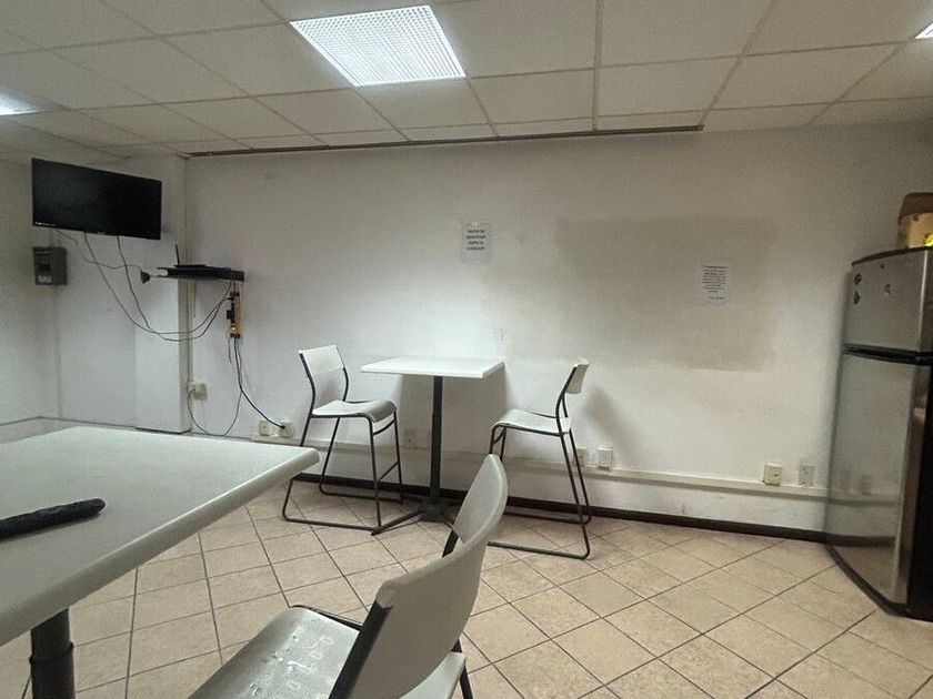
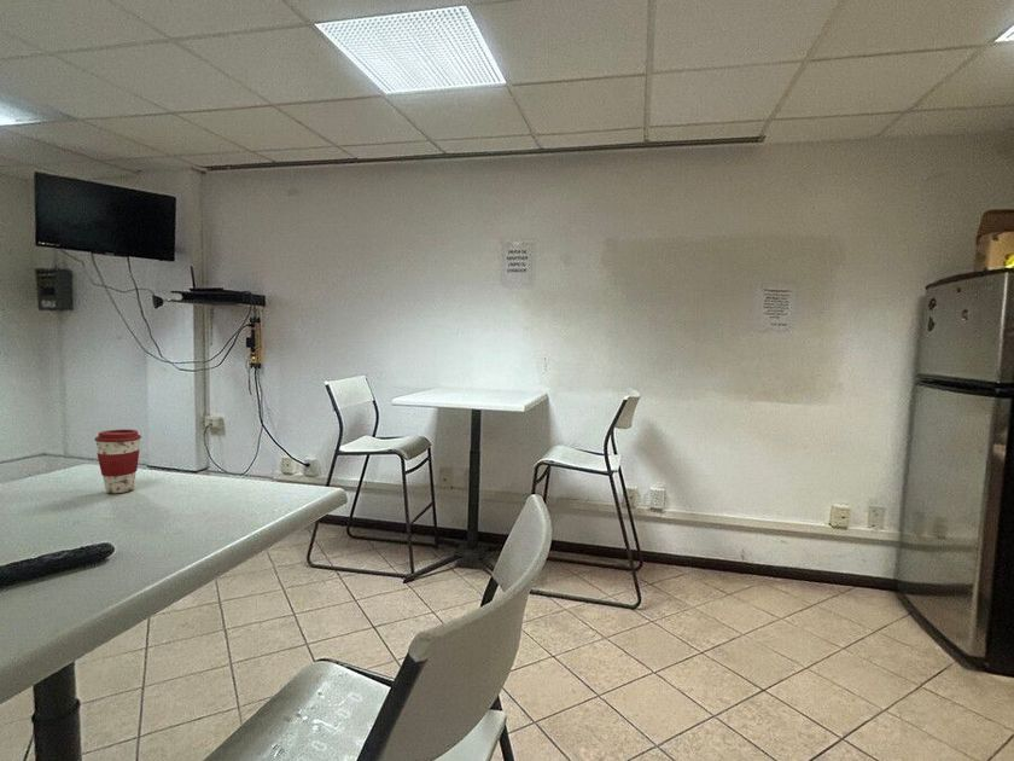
+ coffee cup (118, 460)
